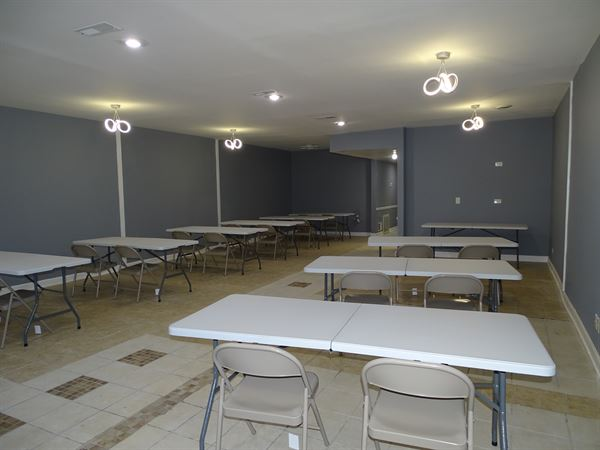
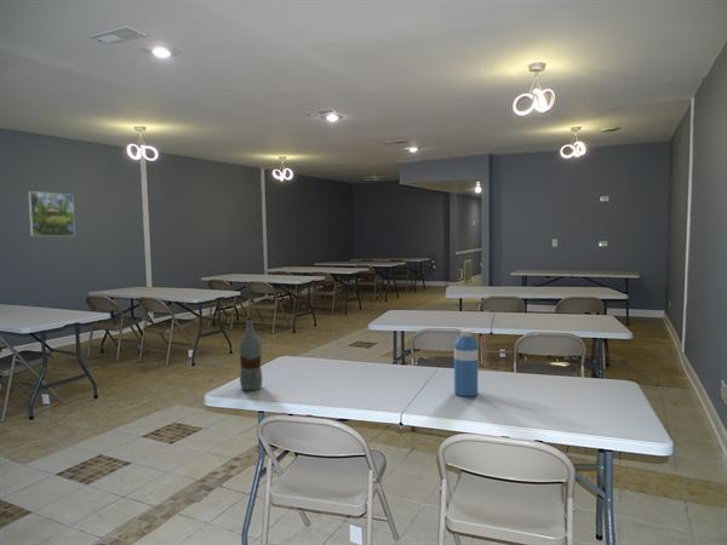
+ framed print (52, 214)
+ water bottle (465, 361)
+ bottle (250, 352)
